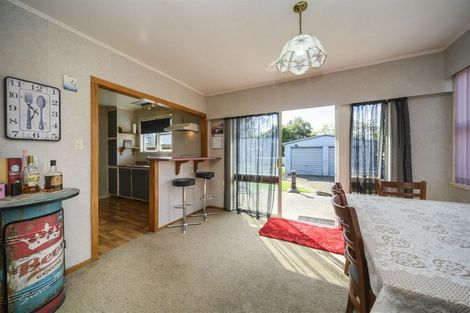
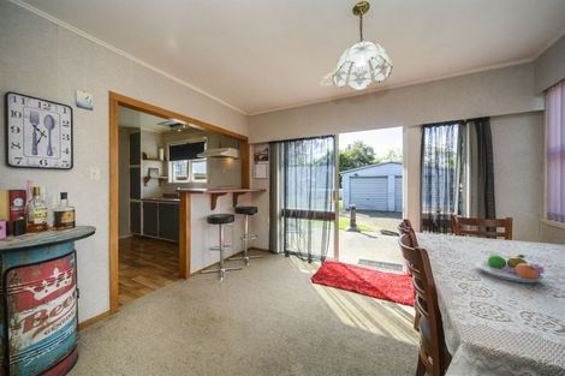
+ fruit bowl (507, 264)
